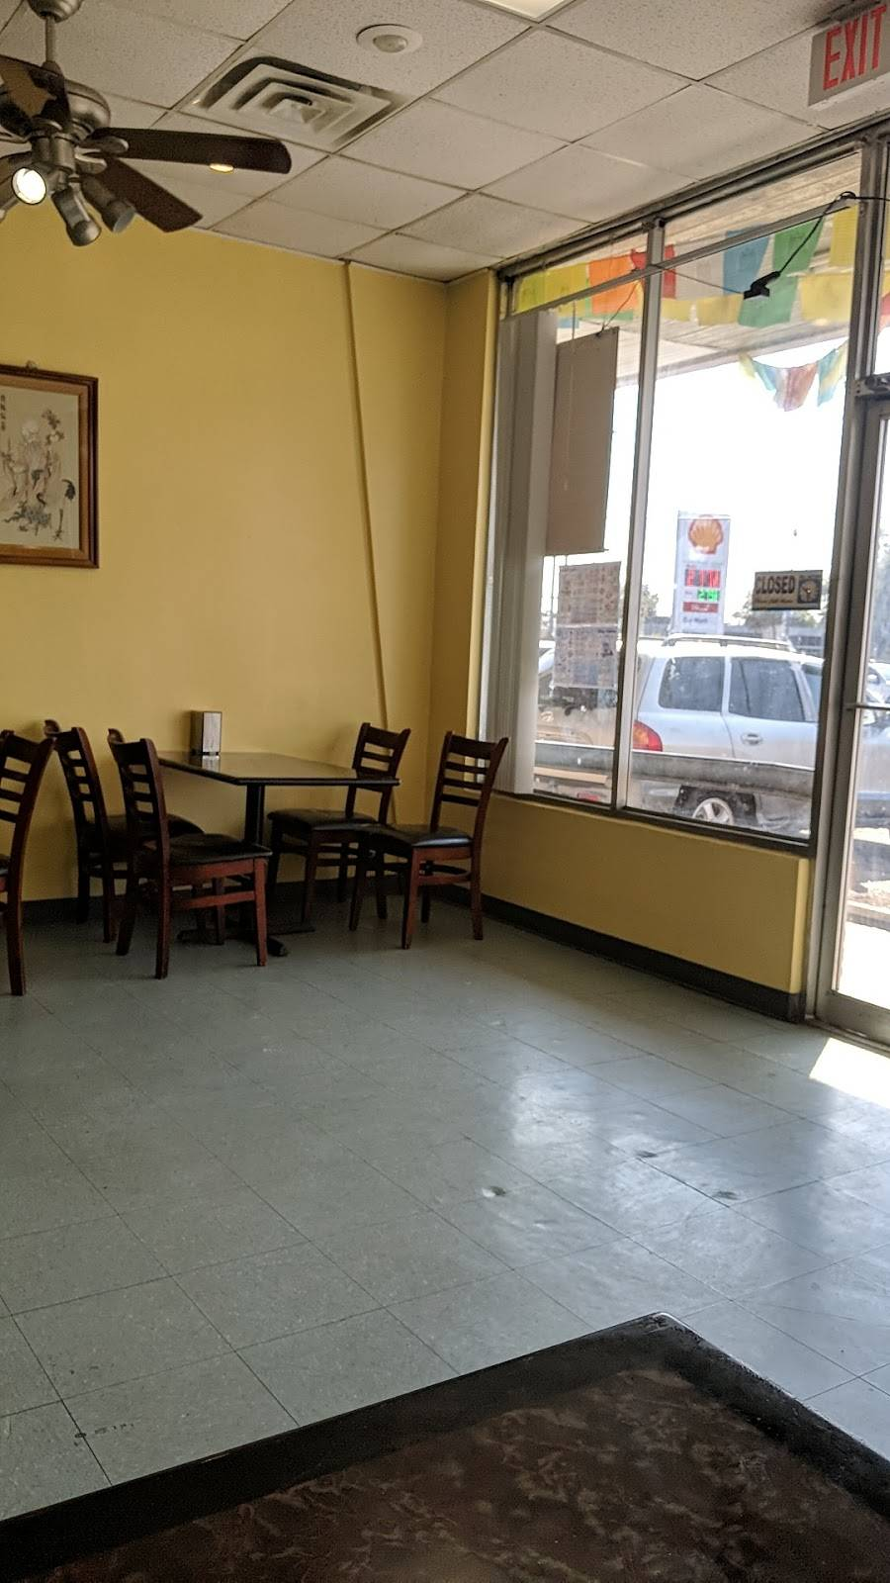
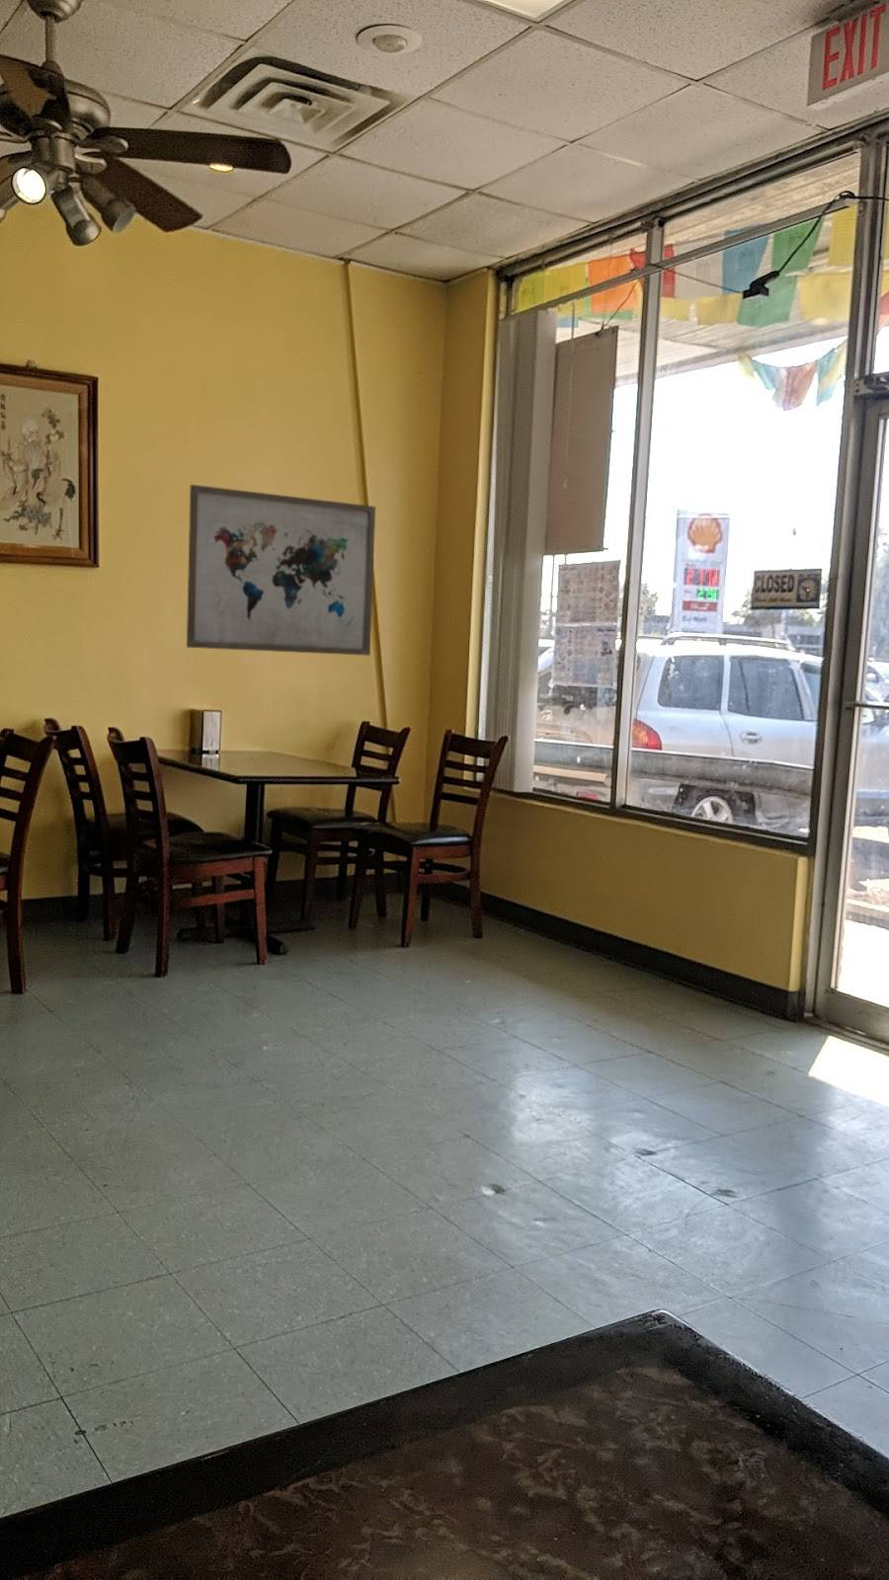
+ wall art (284, 574)
